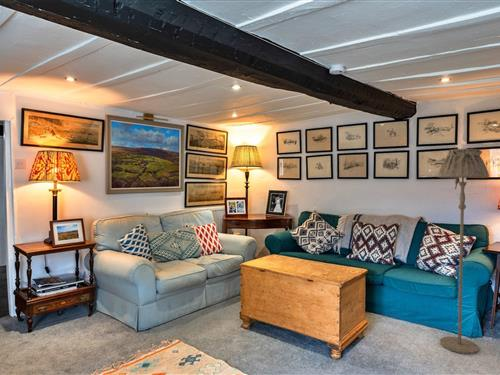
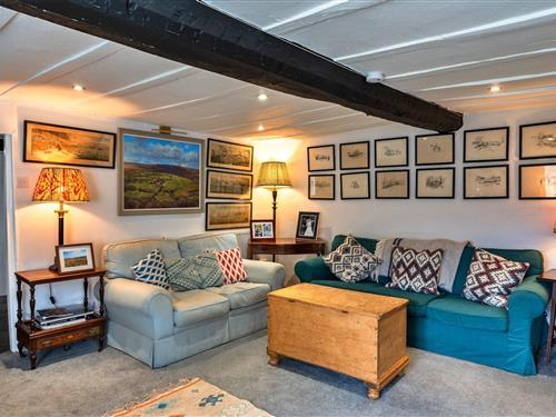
- floor lamp (461, 248)
